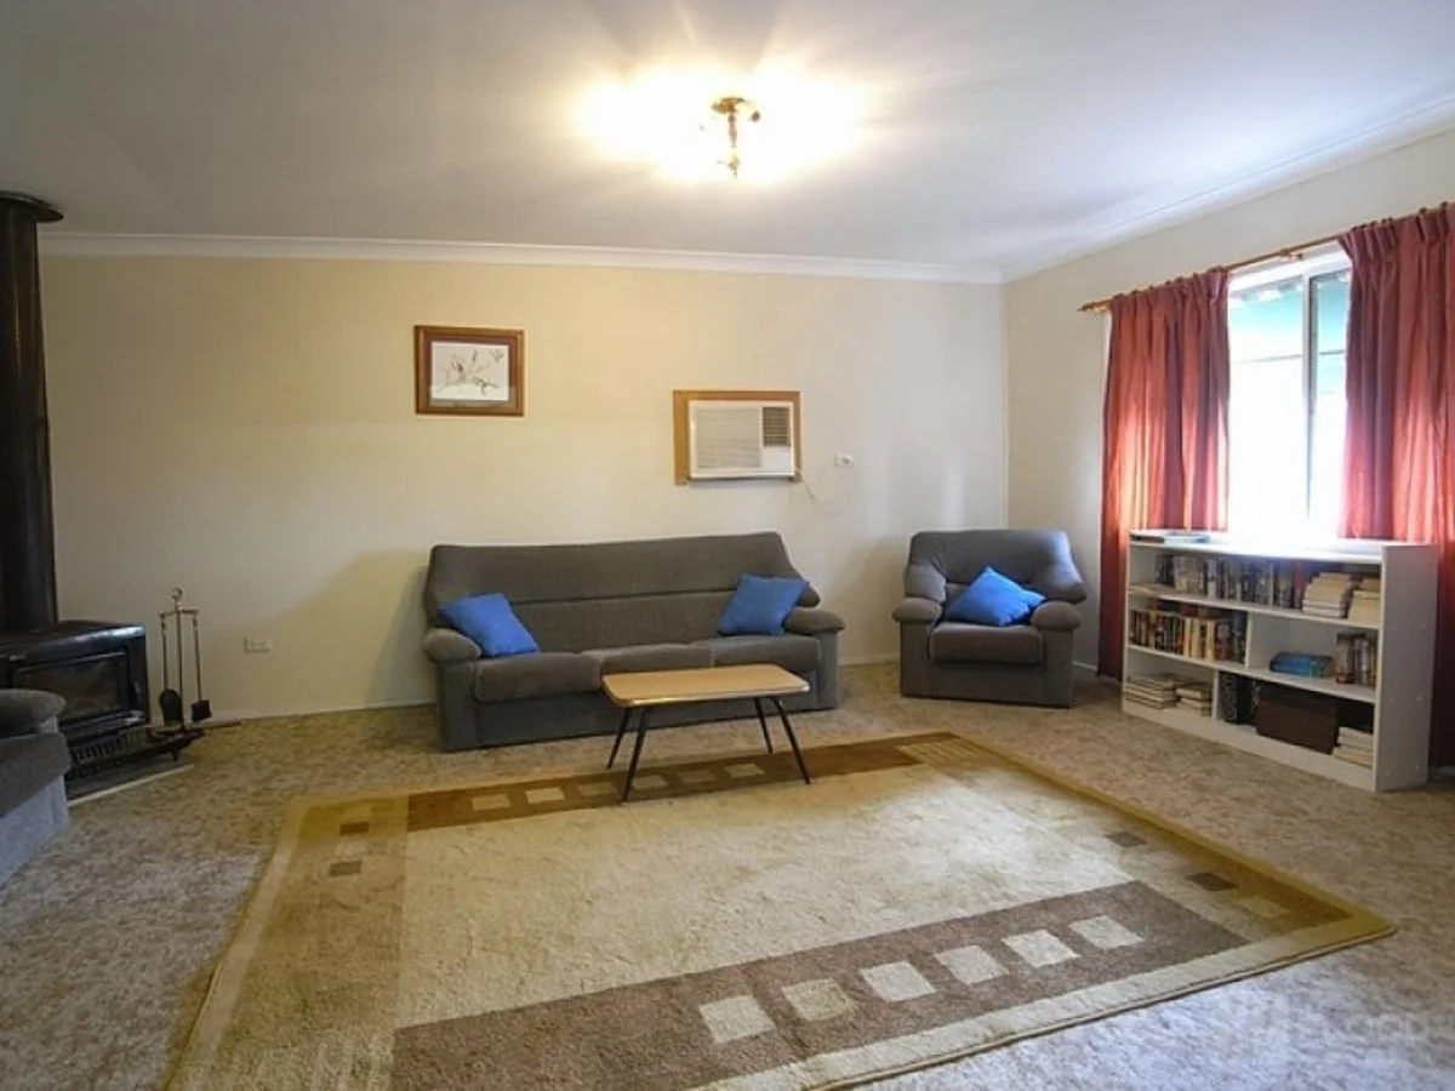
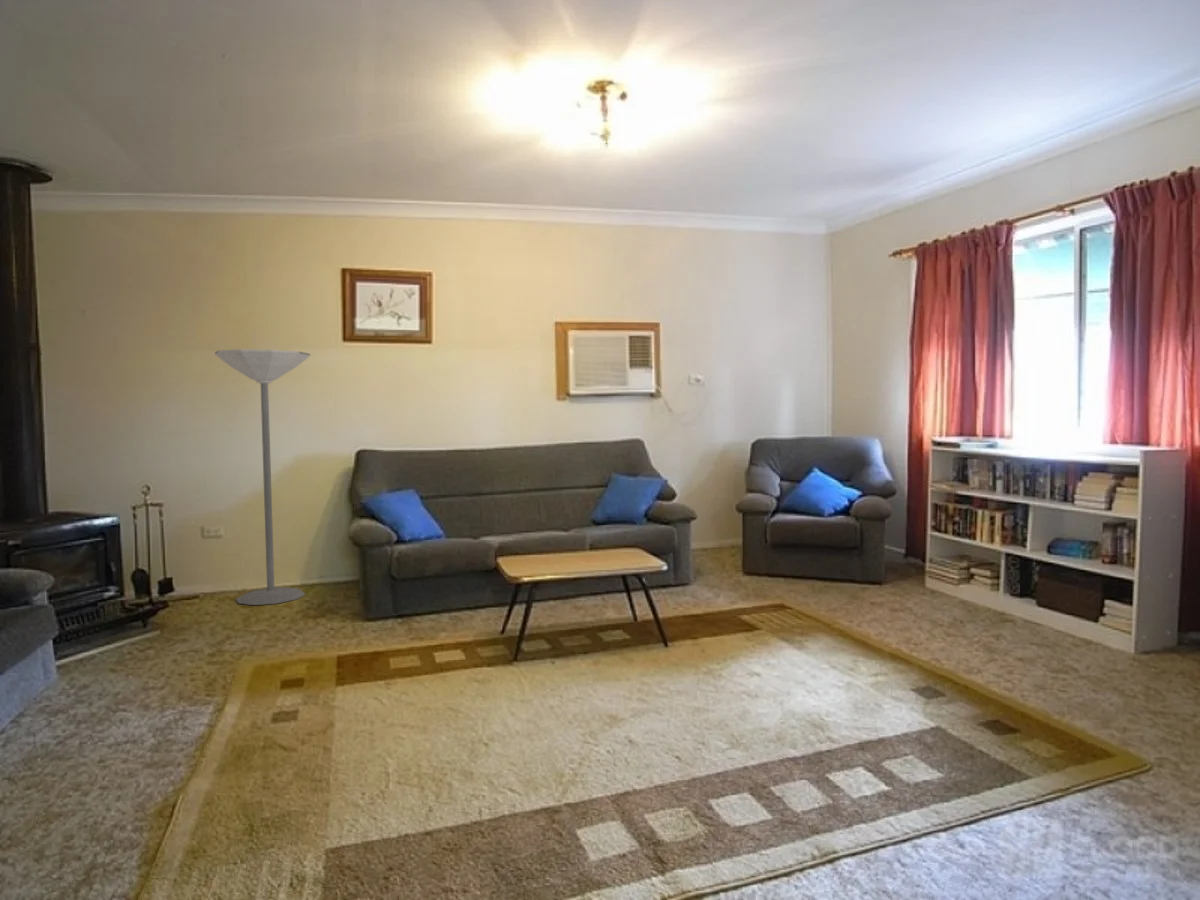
+ floor lamp (267, 475)
